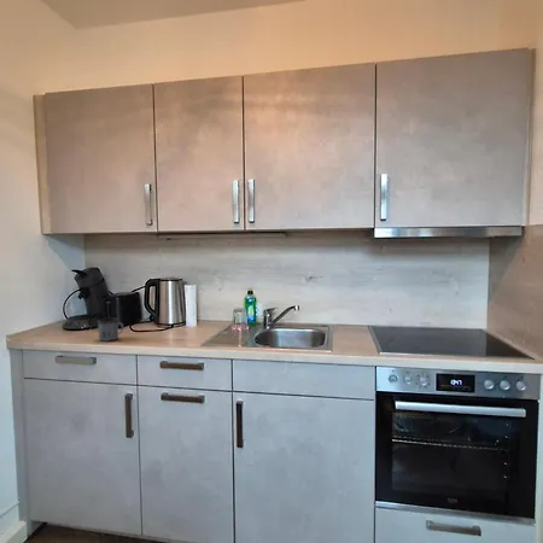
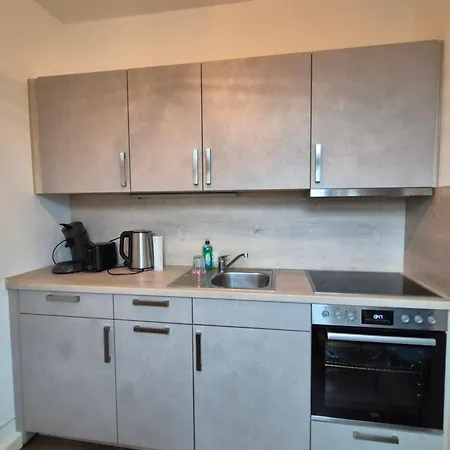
- mug (111, 329)
